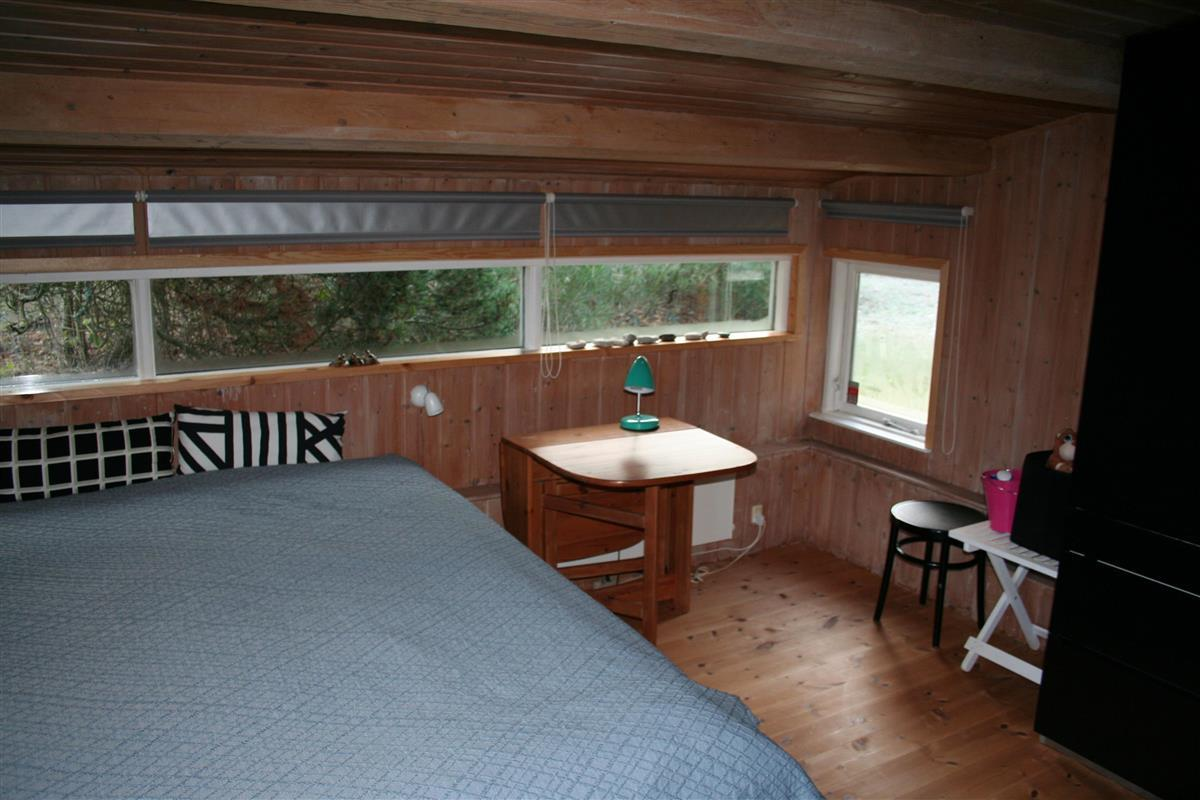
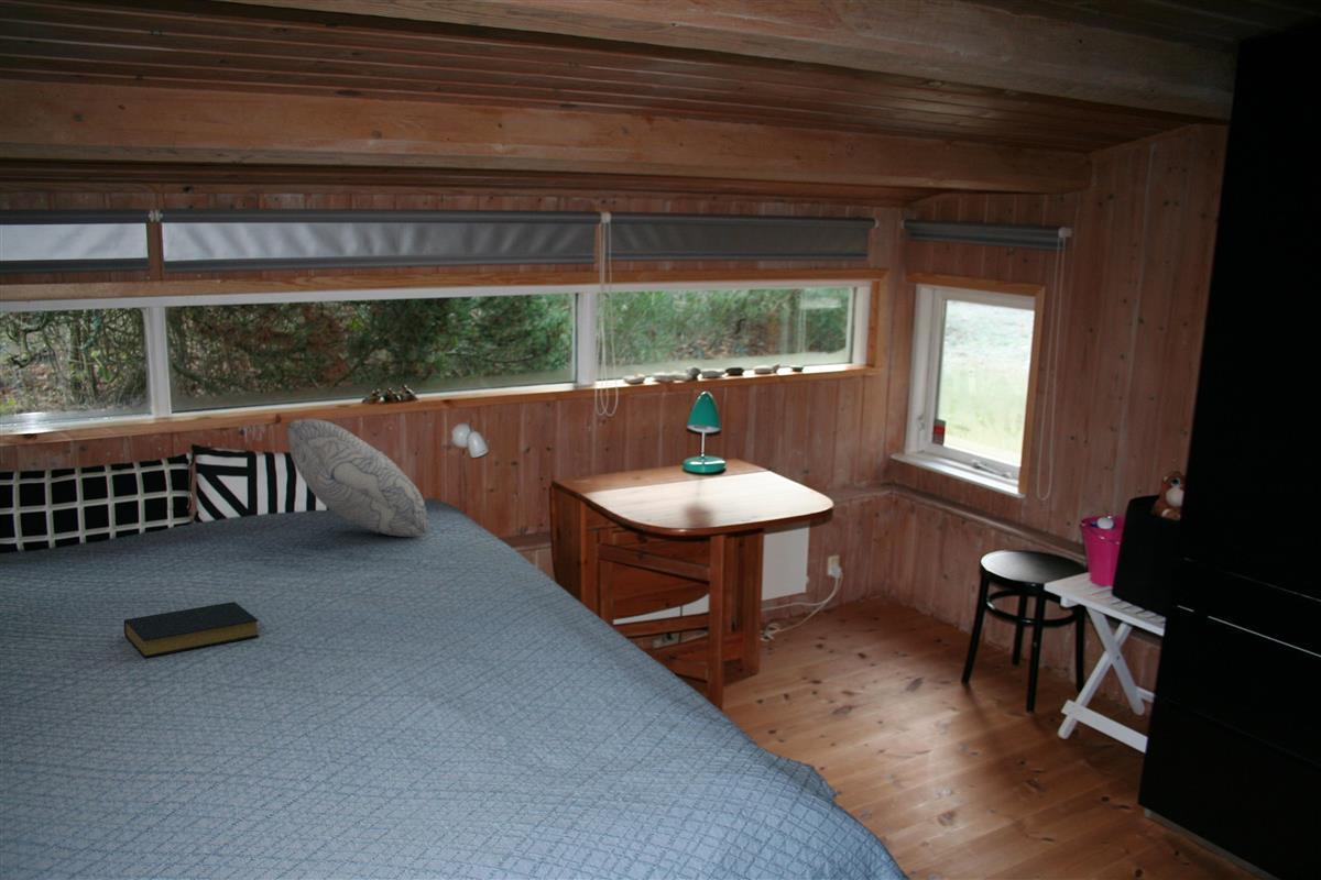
+ hardback book (192, 627)
+ cushion (356, 477)
